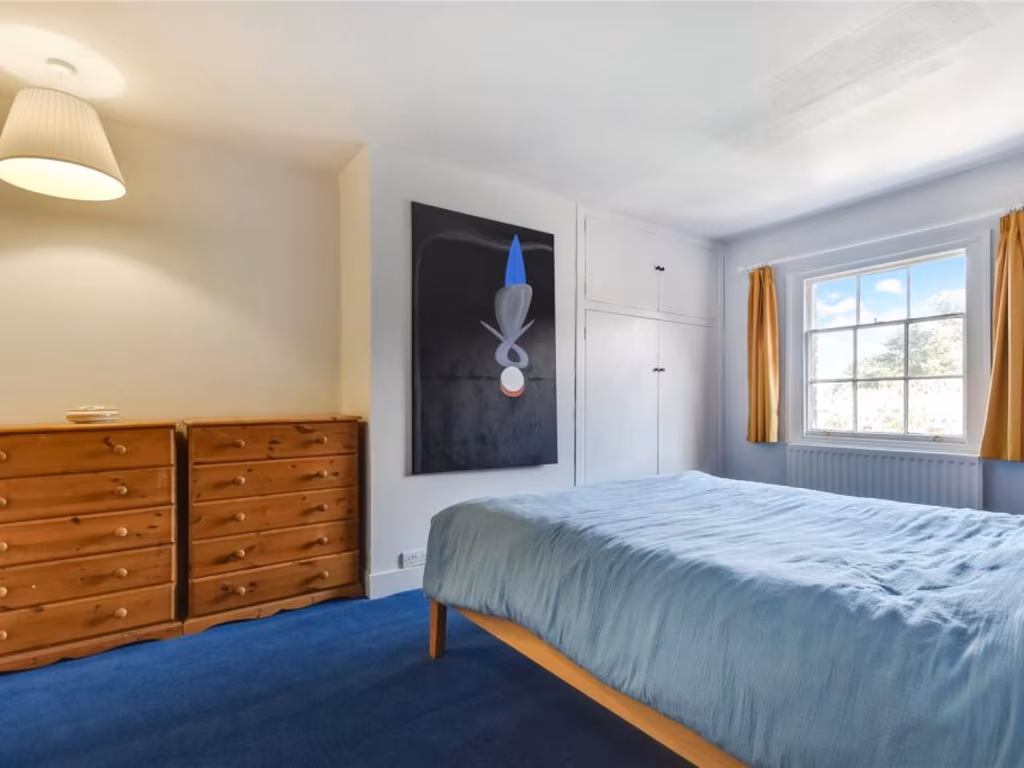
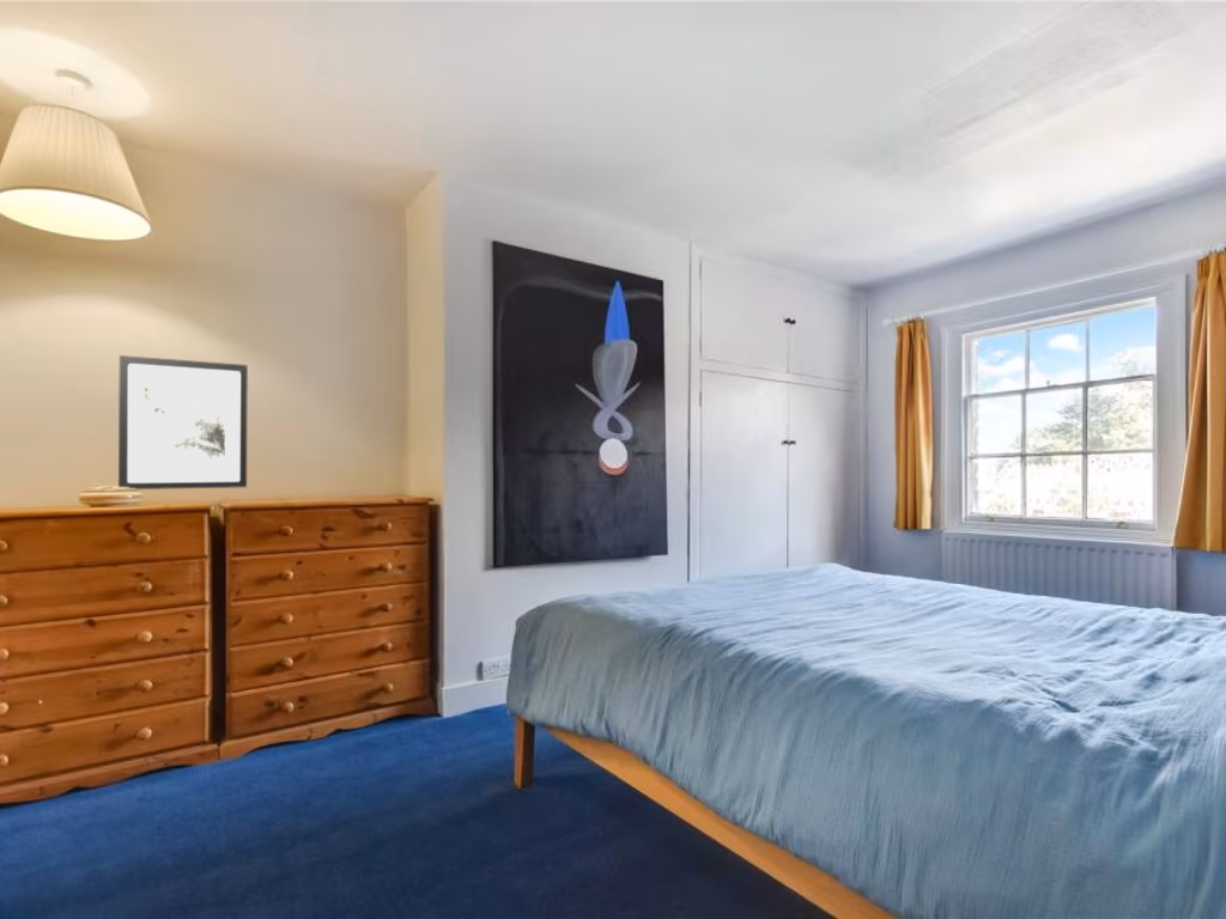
+ wall art (186, 424)
